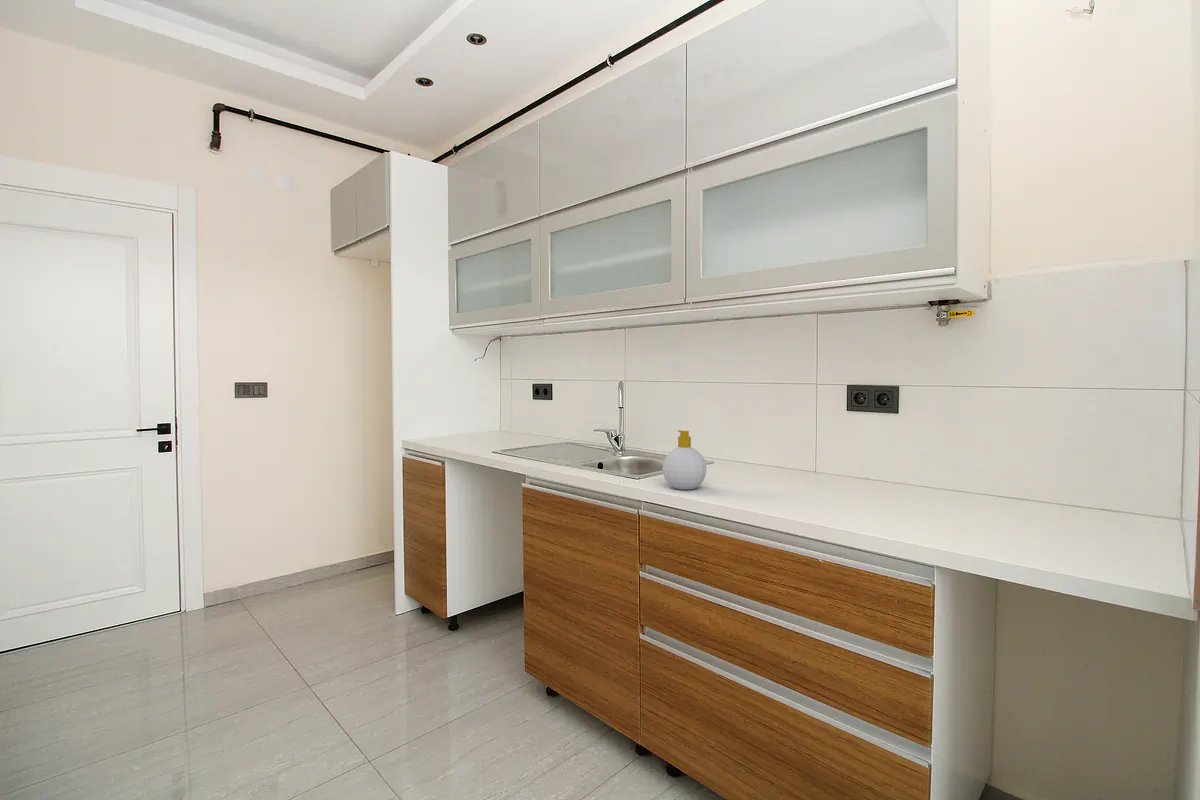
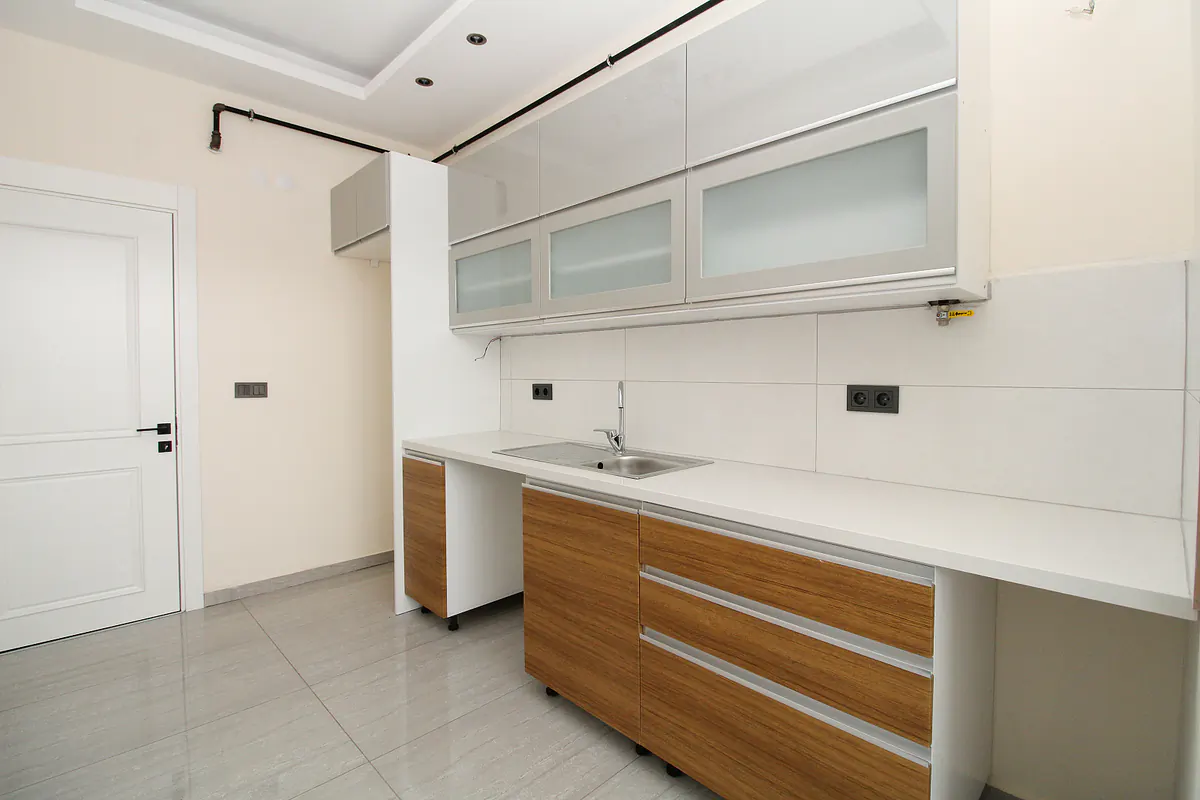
- soap bottle (684, 459)
